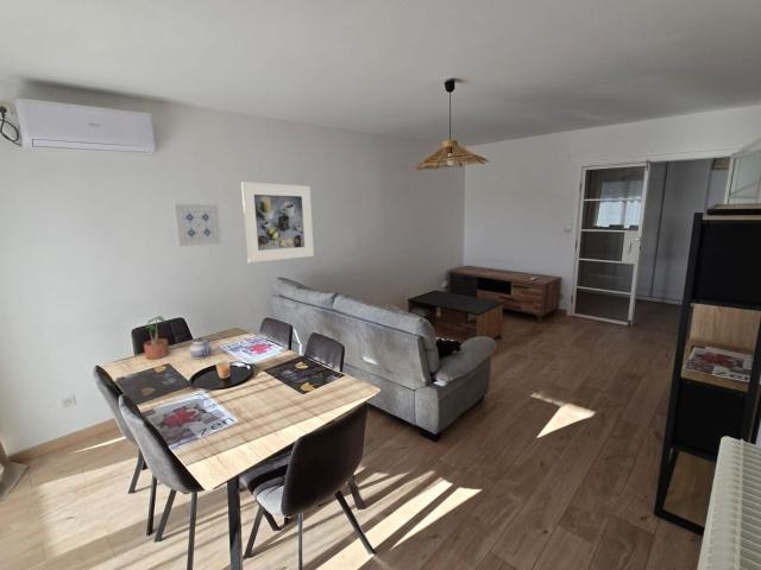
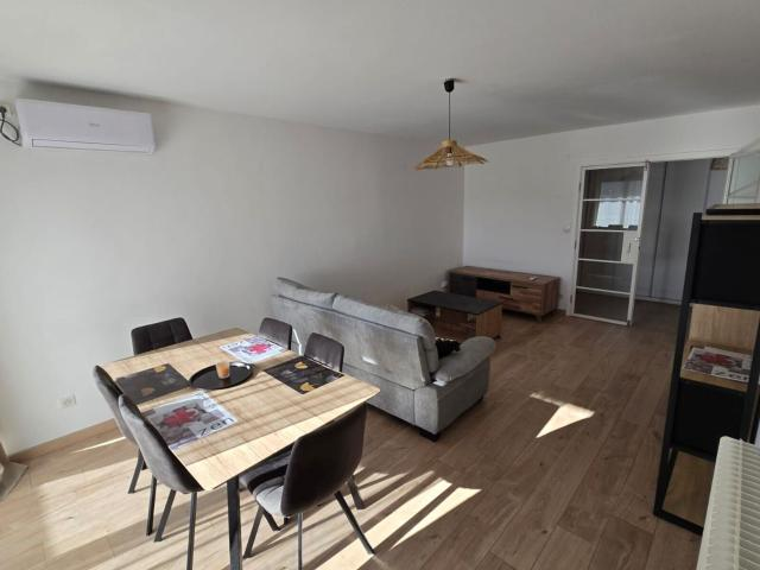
- teapot (200, 347)
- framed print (281, 222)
- wall art (197, 224)
- potted plant (157, 336)
